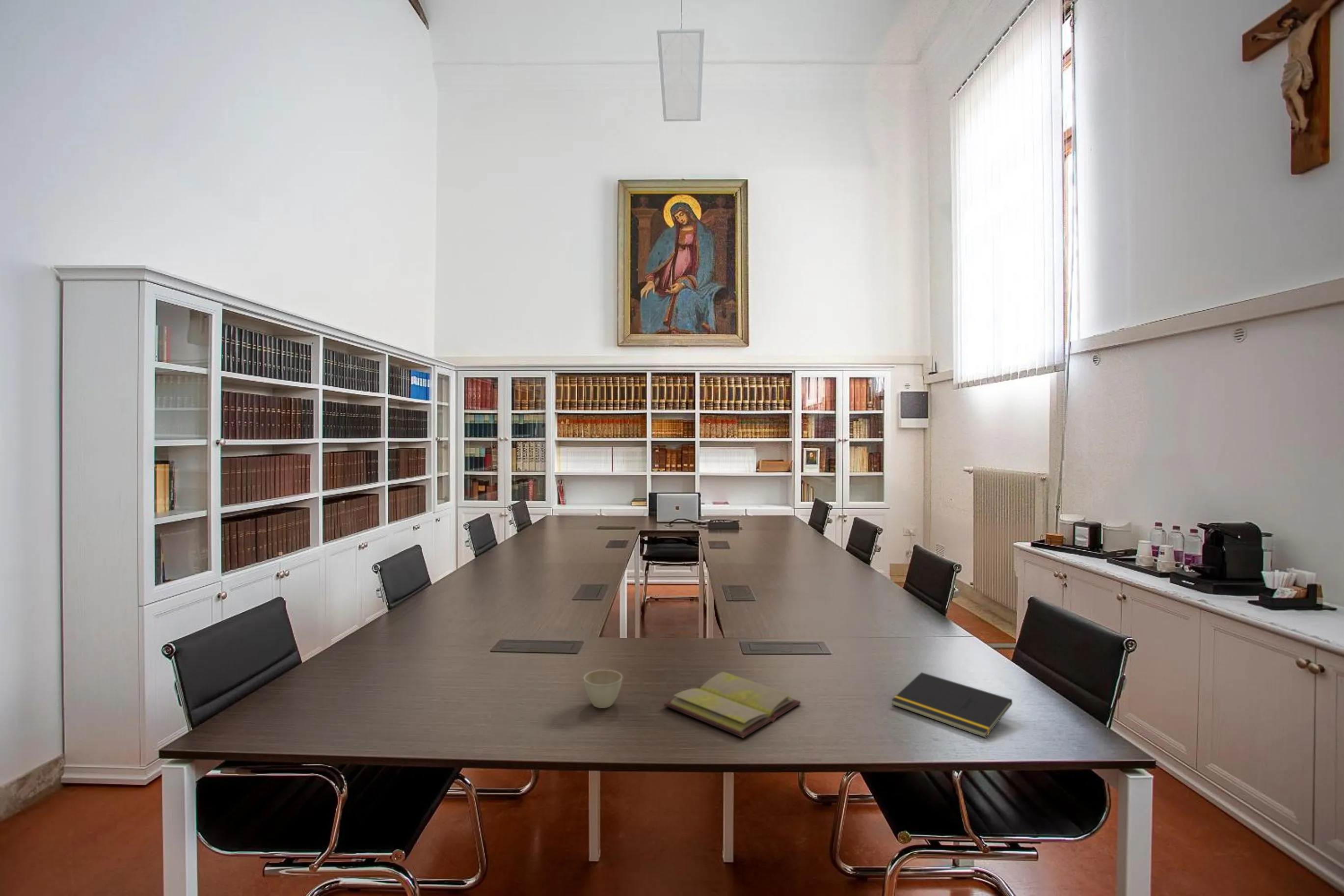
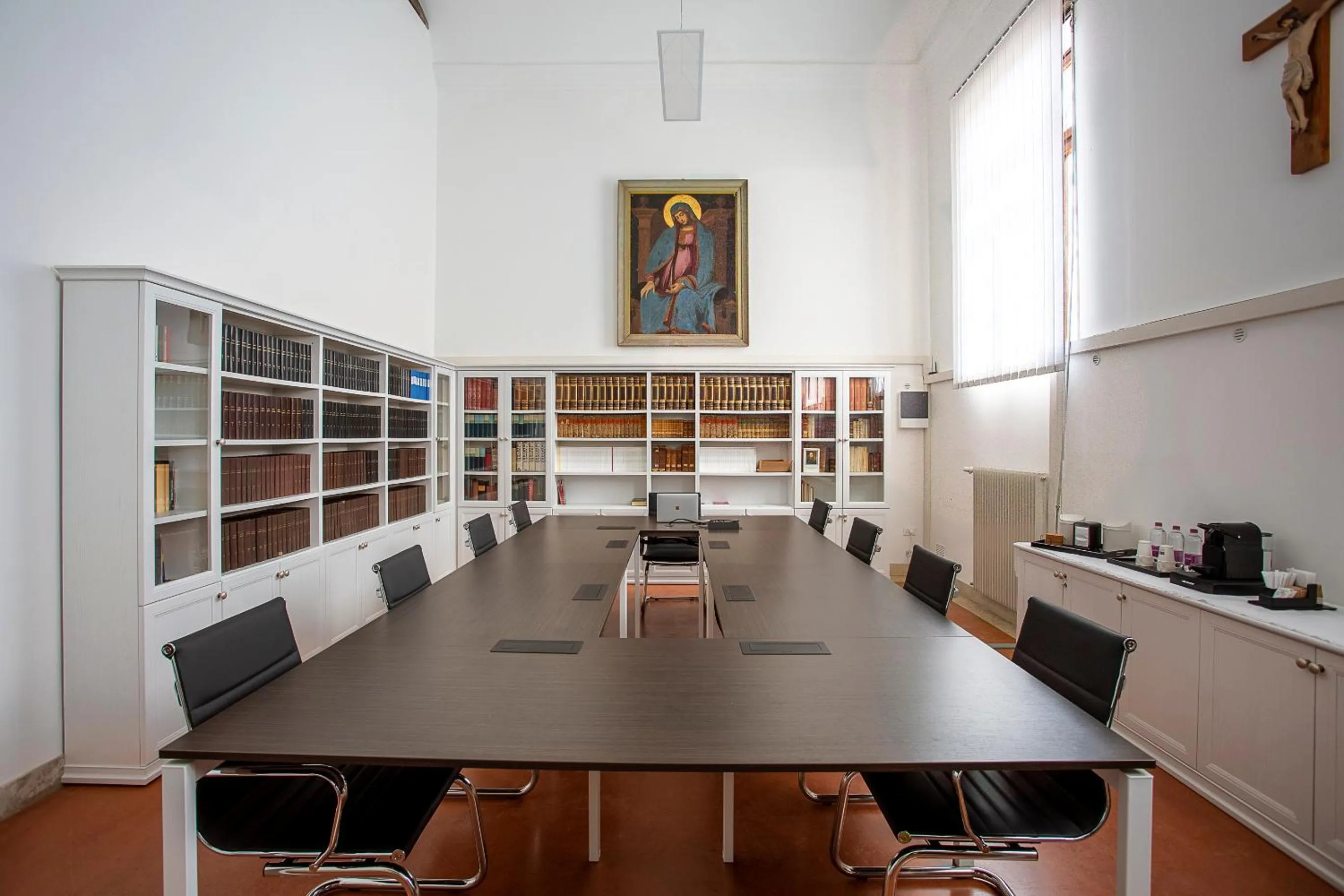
- diary (732, 700)
- flower pot (603, 690)
- notepad (950, 702)
